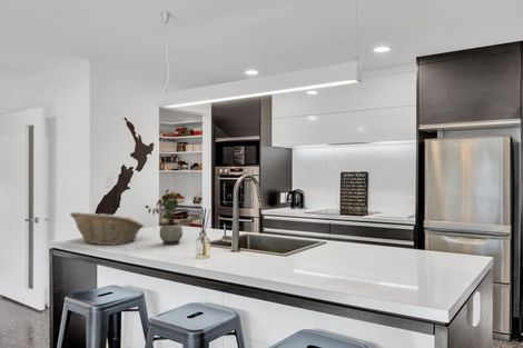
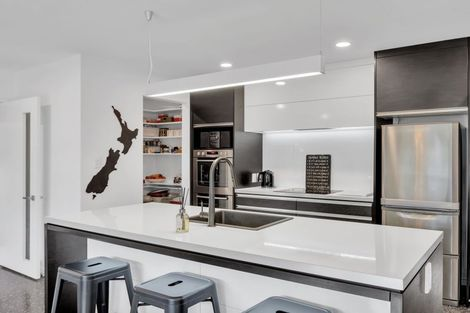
- fruit basket (107, 226)
- potted plant (166, 216)
